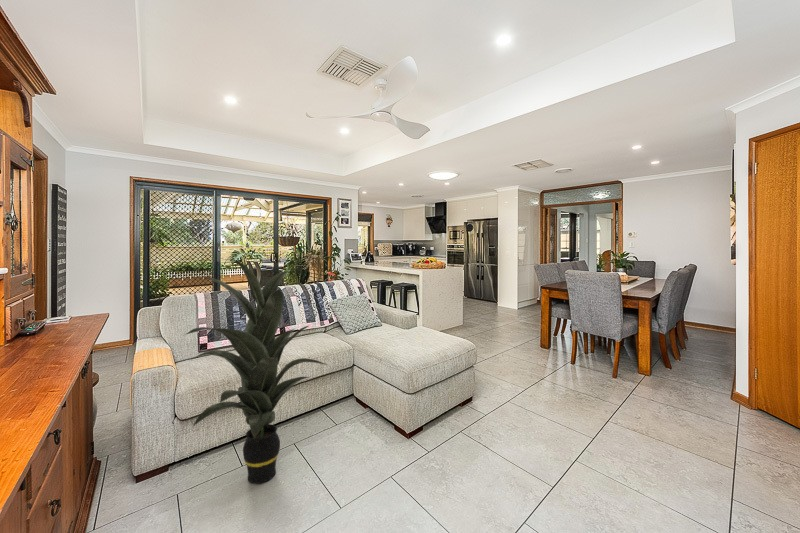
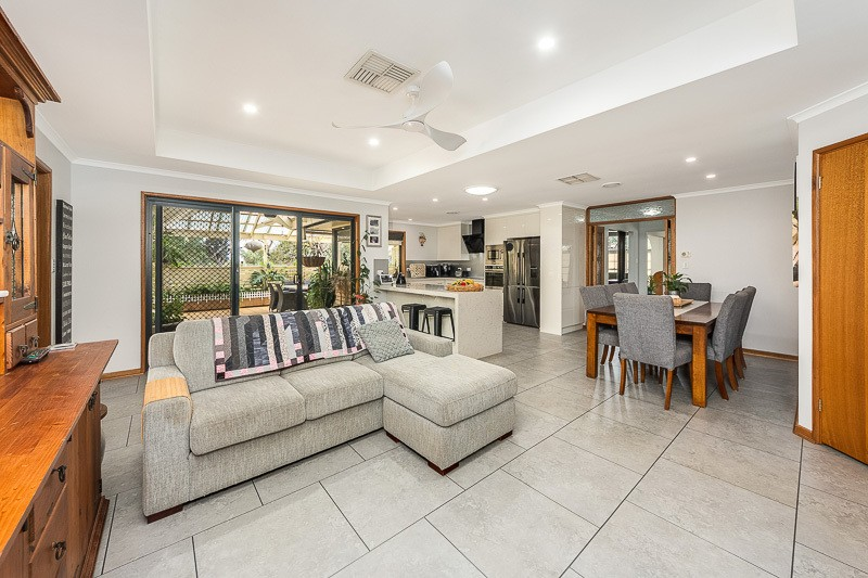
- indoor plant (251, 367)
